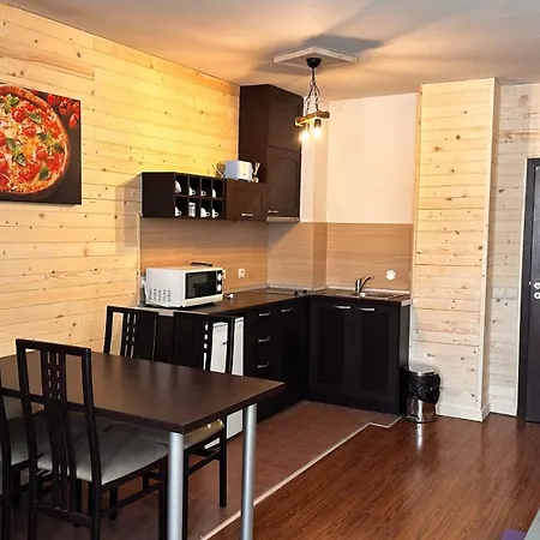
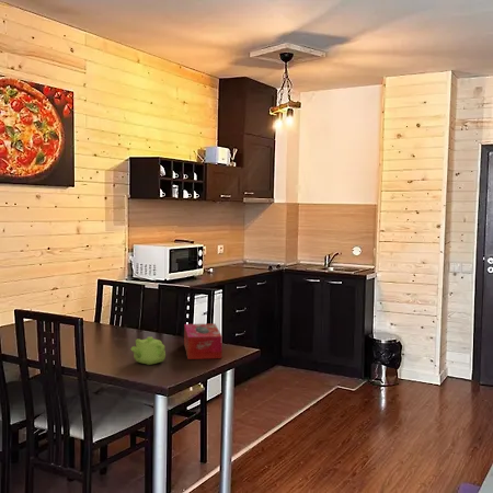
+ tissue box (202, 340)
+ teapot (146, 349)
